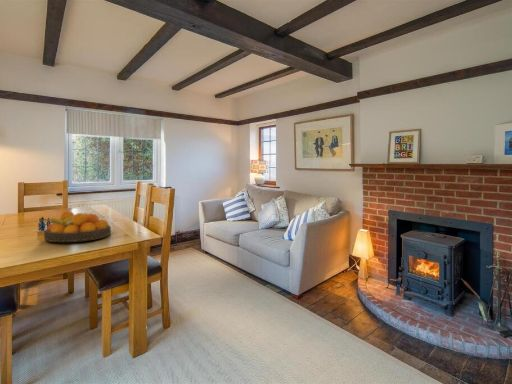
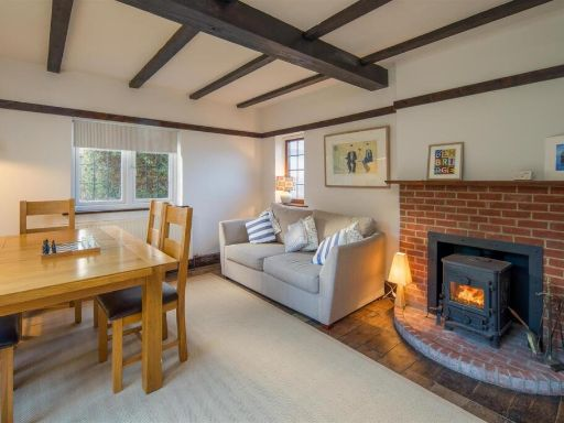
- fruit bowl (79, 224)
